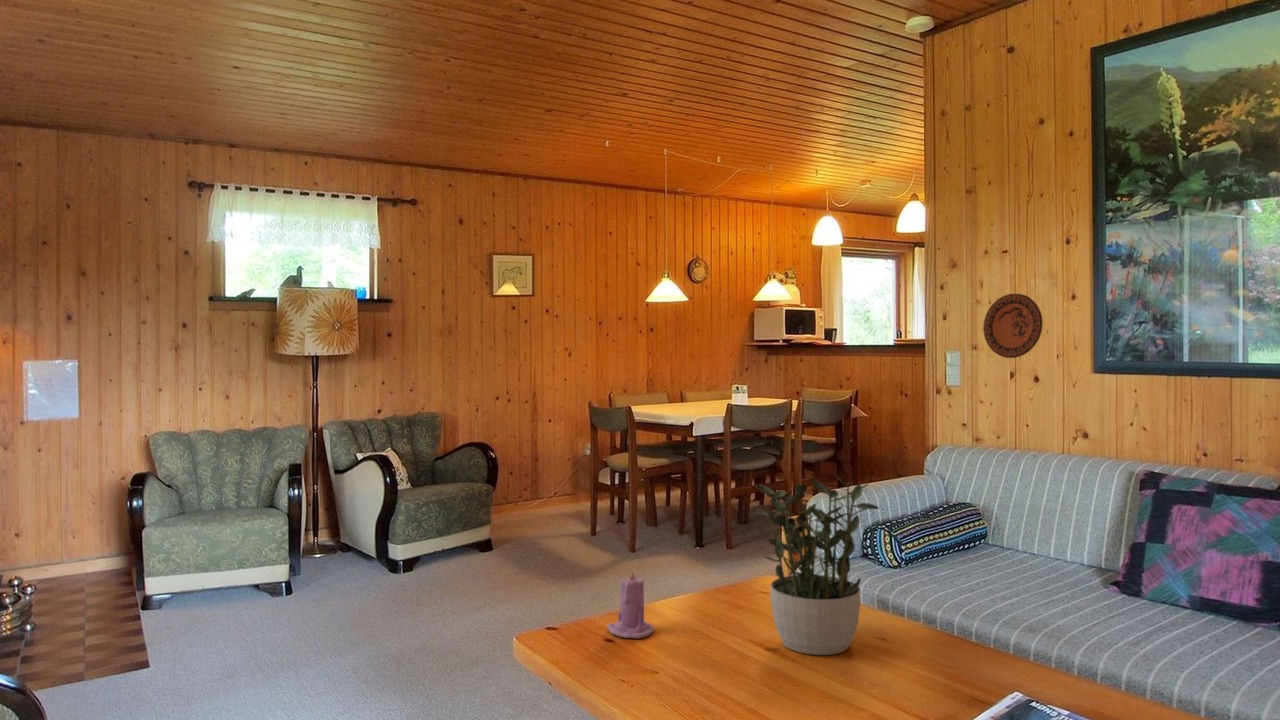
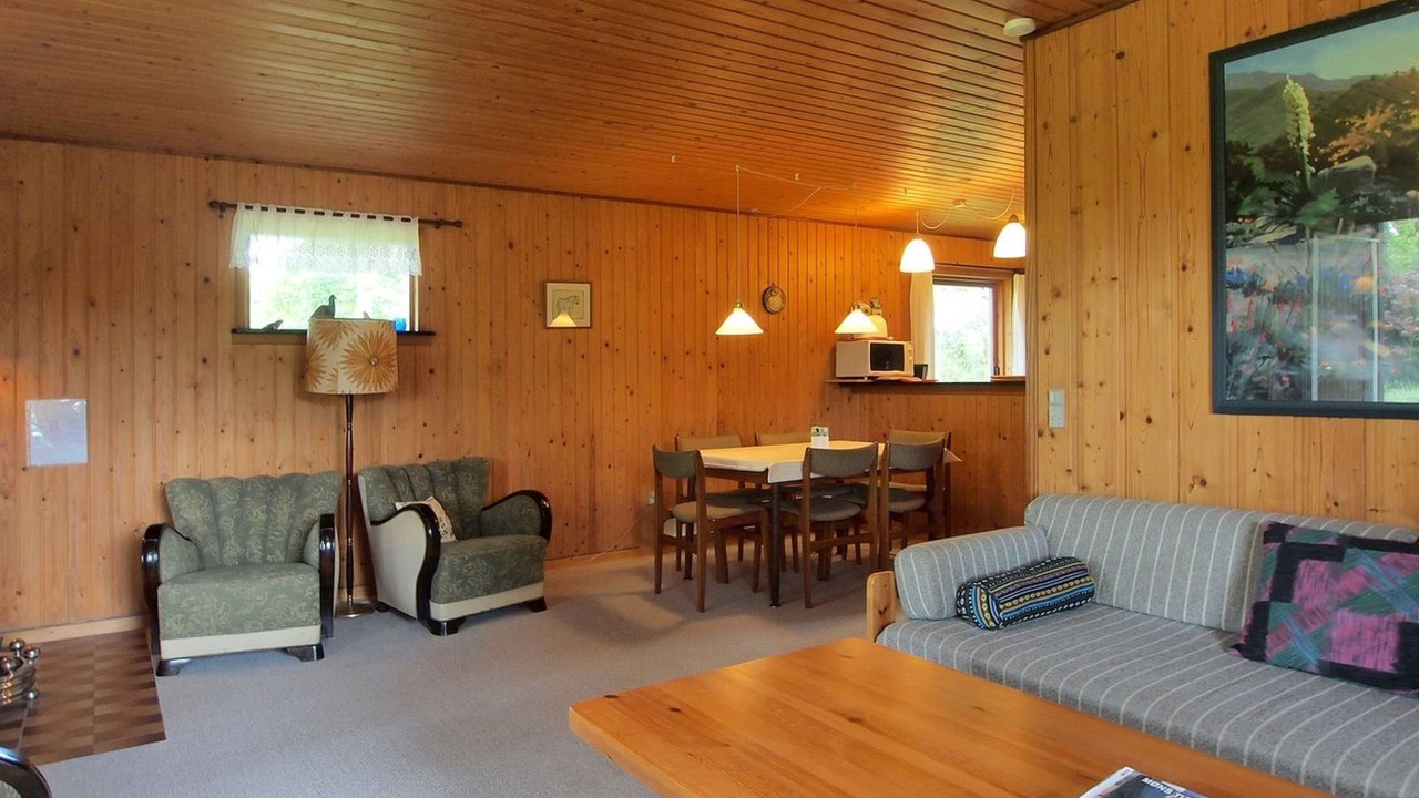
- decorative plate (1012, 325)
- candle (632, 600)
- potted plant (815, 557)
